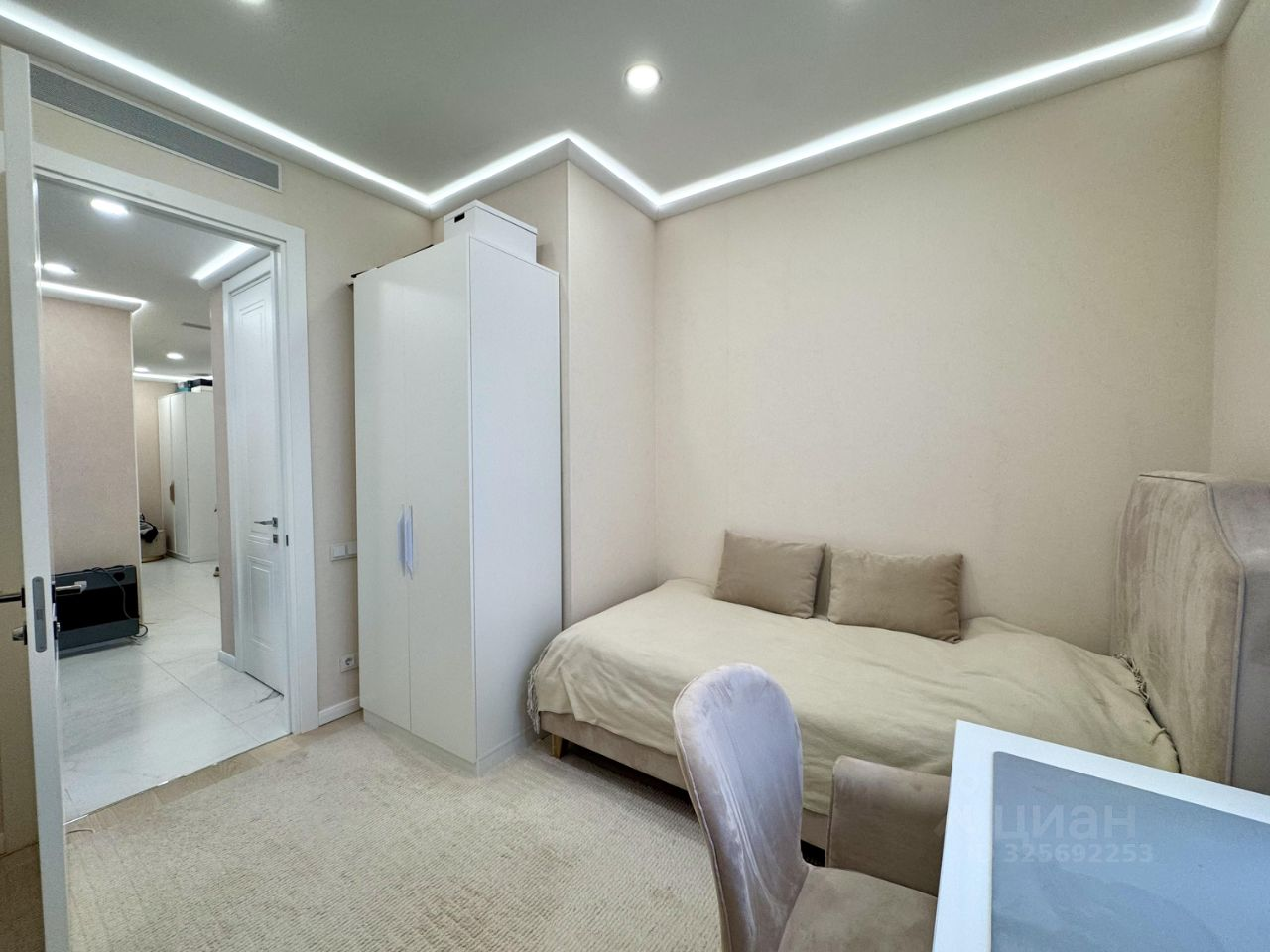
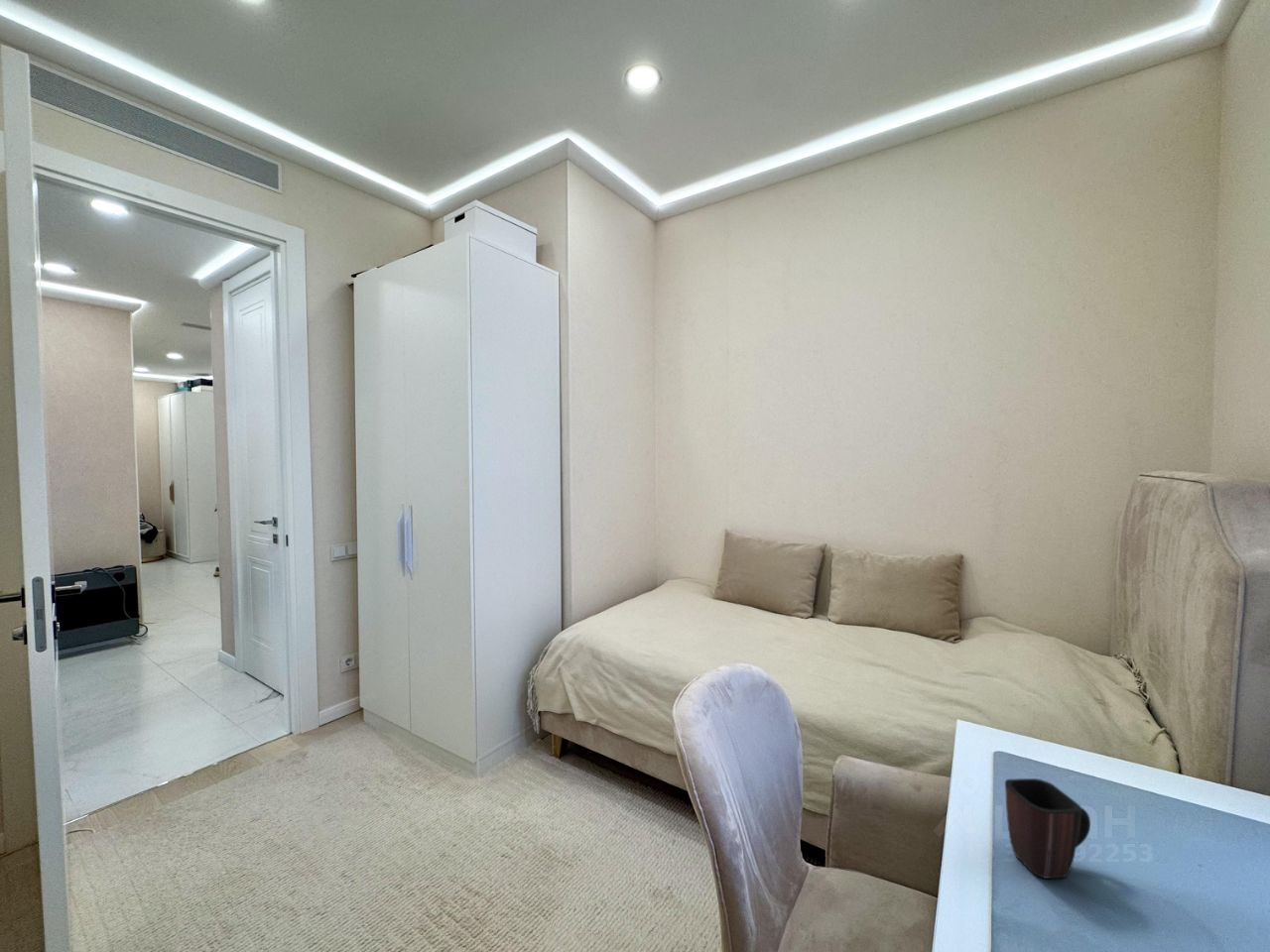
+ mug (1046, 826)
